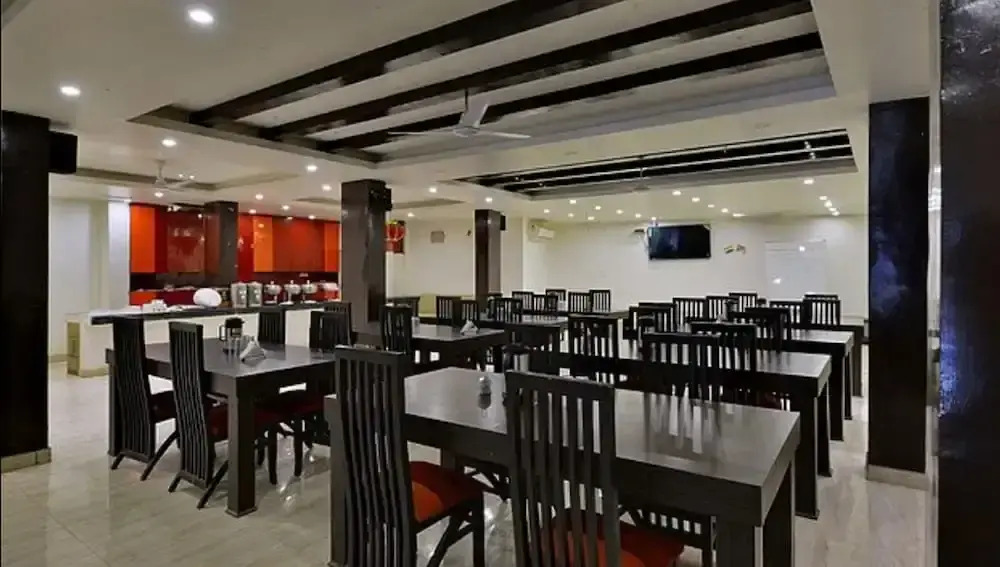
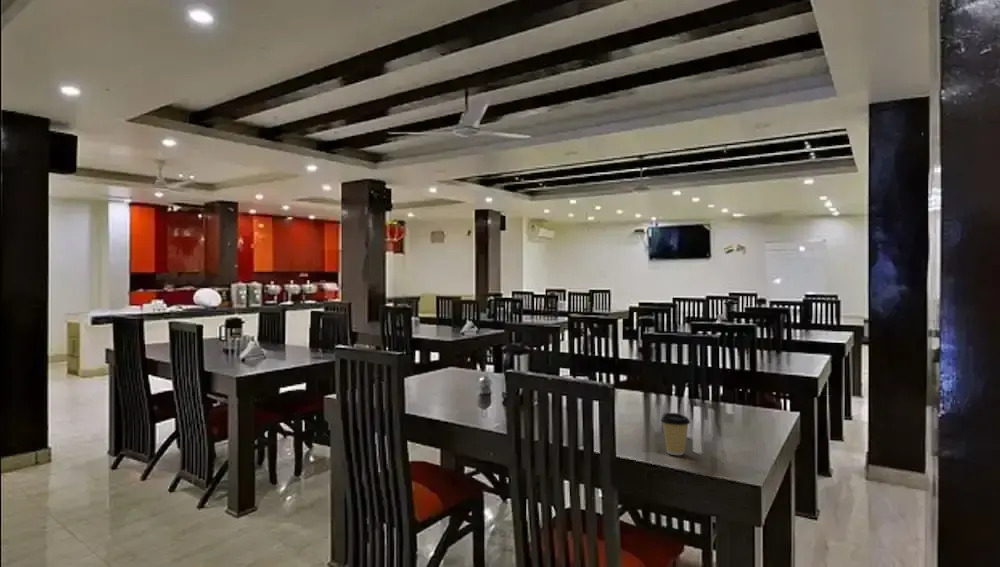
+ coffee cup (675, 434)
